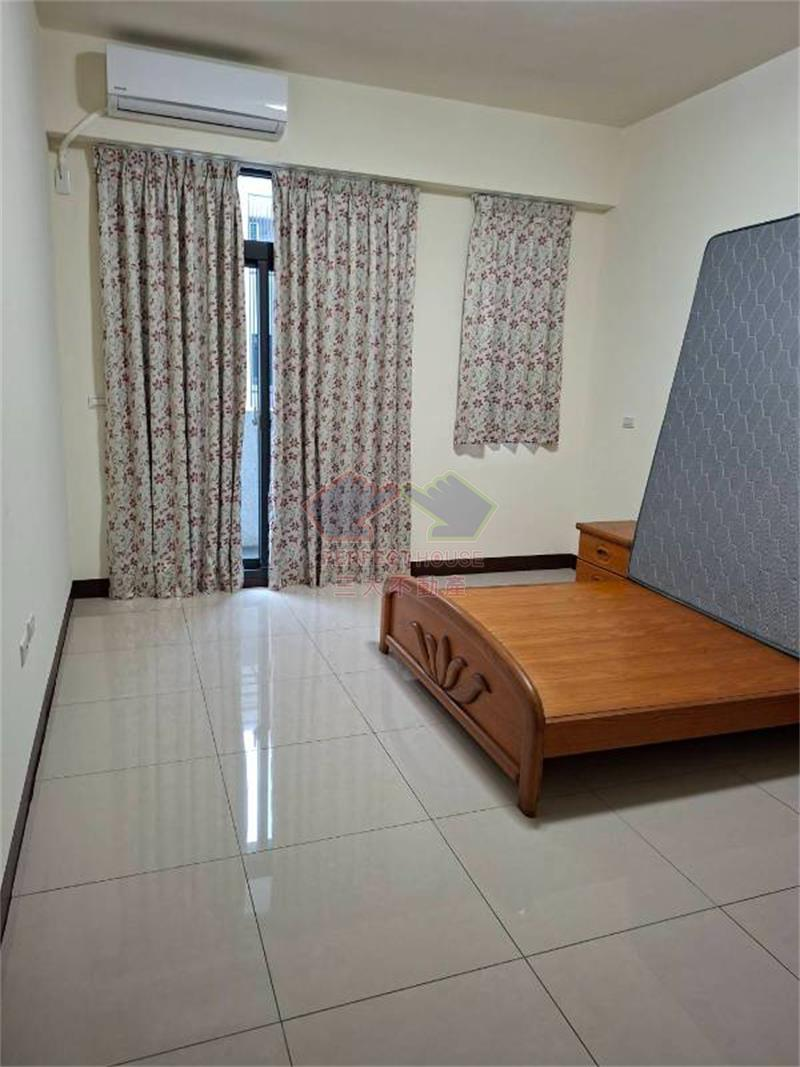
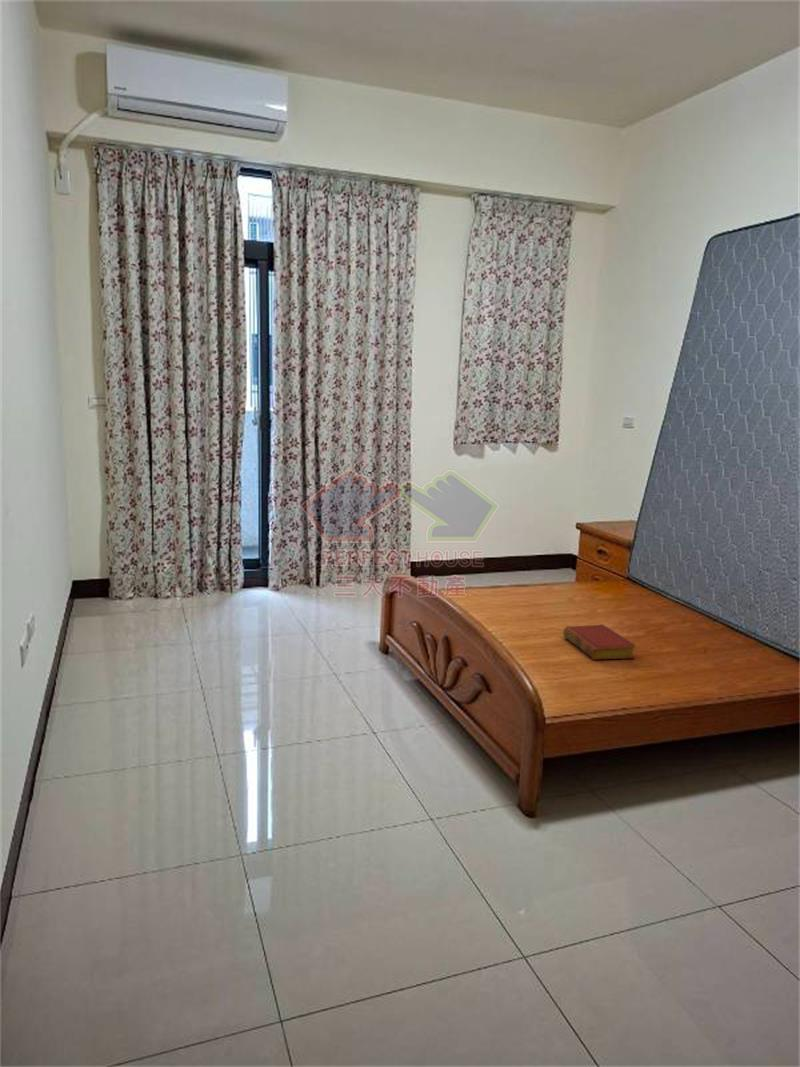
+ book (597, 641)
